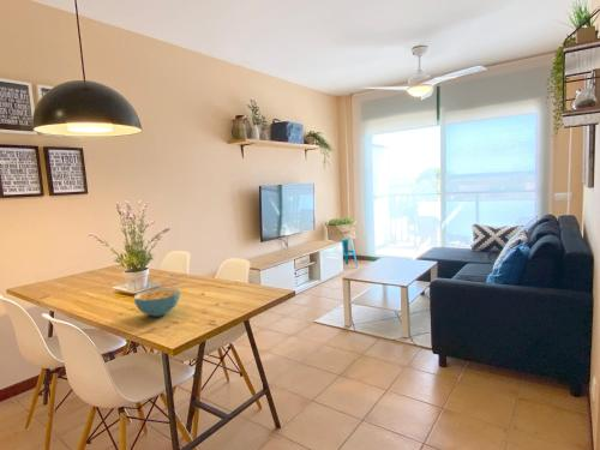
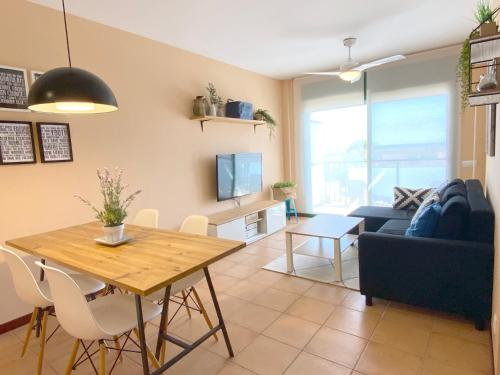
- cereal bowl (157, 304)
